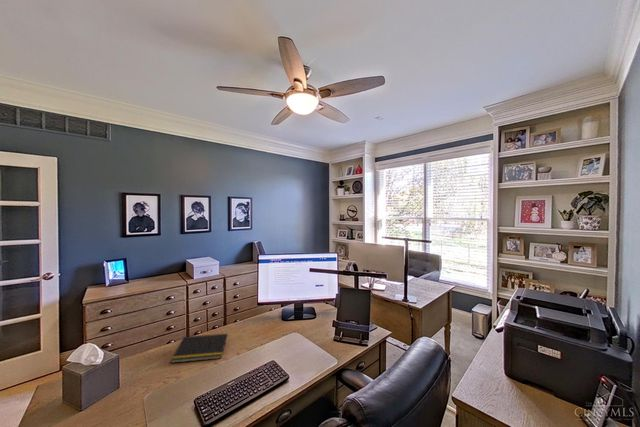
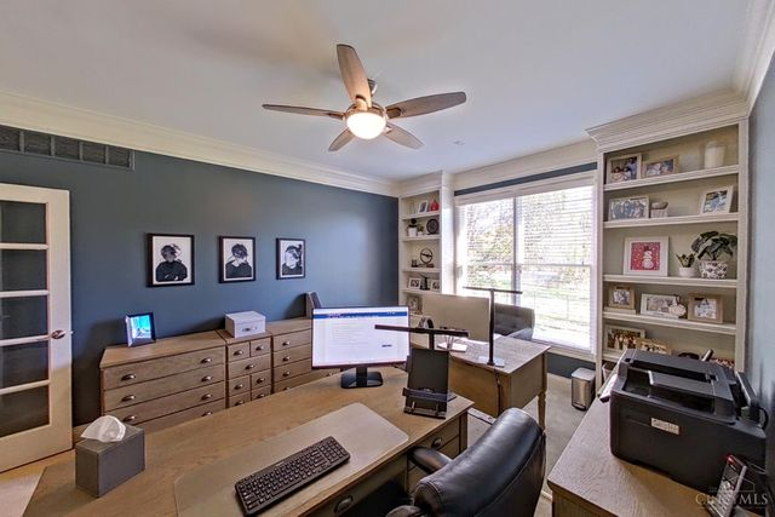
- notepad (201, 347)
